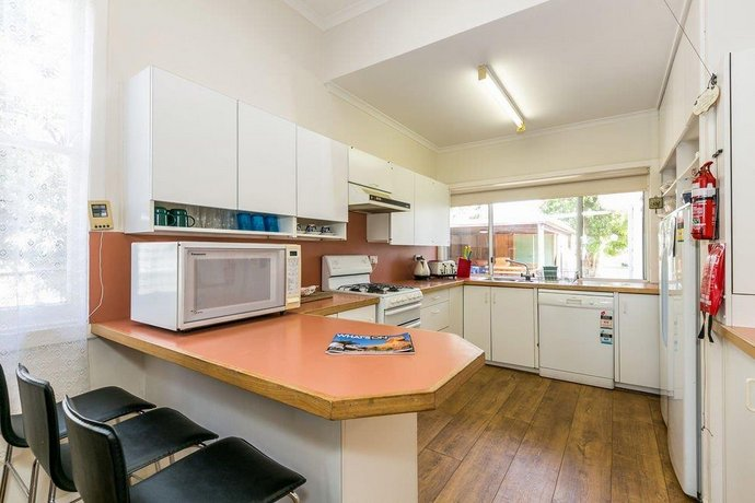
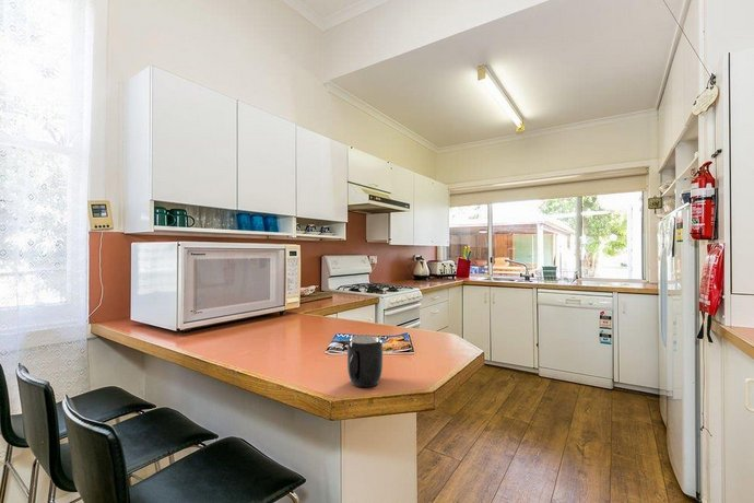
+ mug (362, 362)
